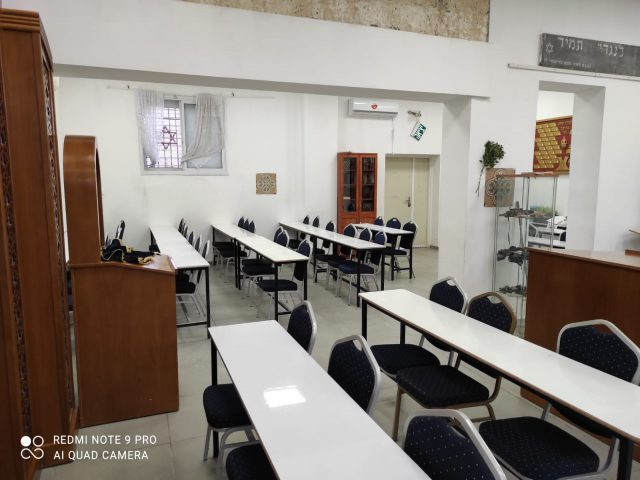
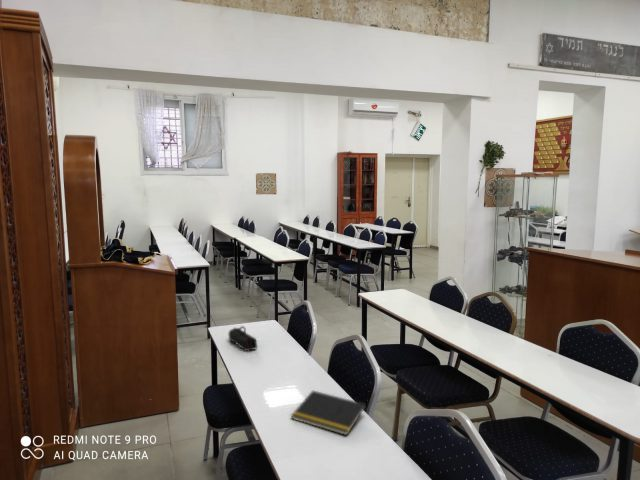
+ pencil case (242, 335)
+ notepad (328, 411)
